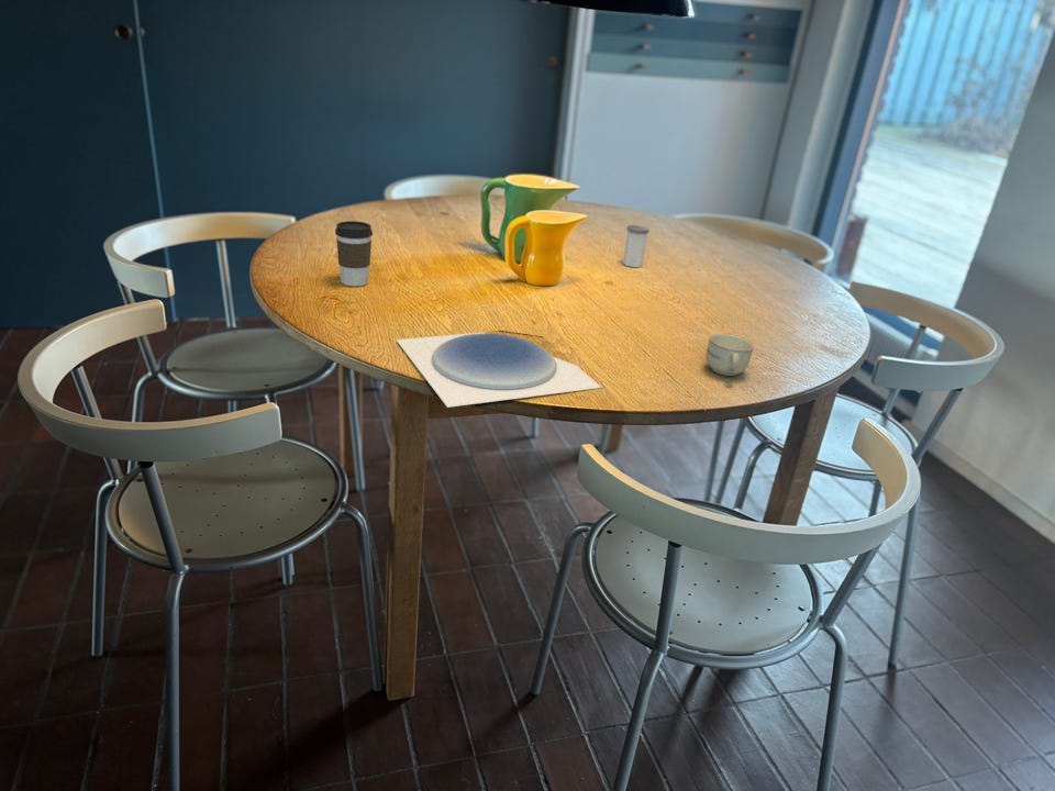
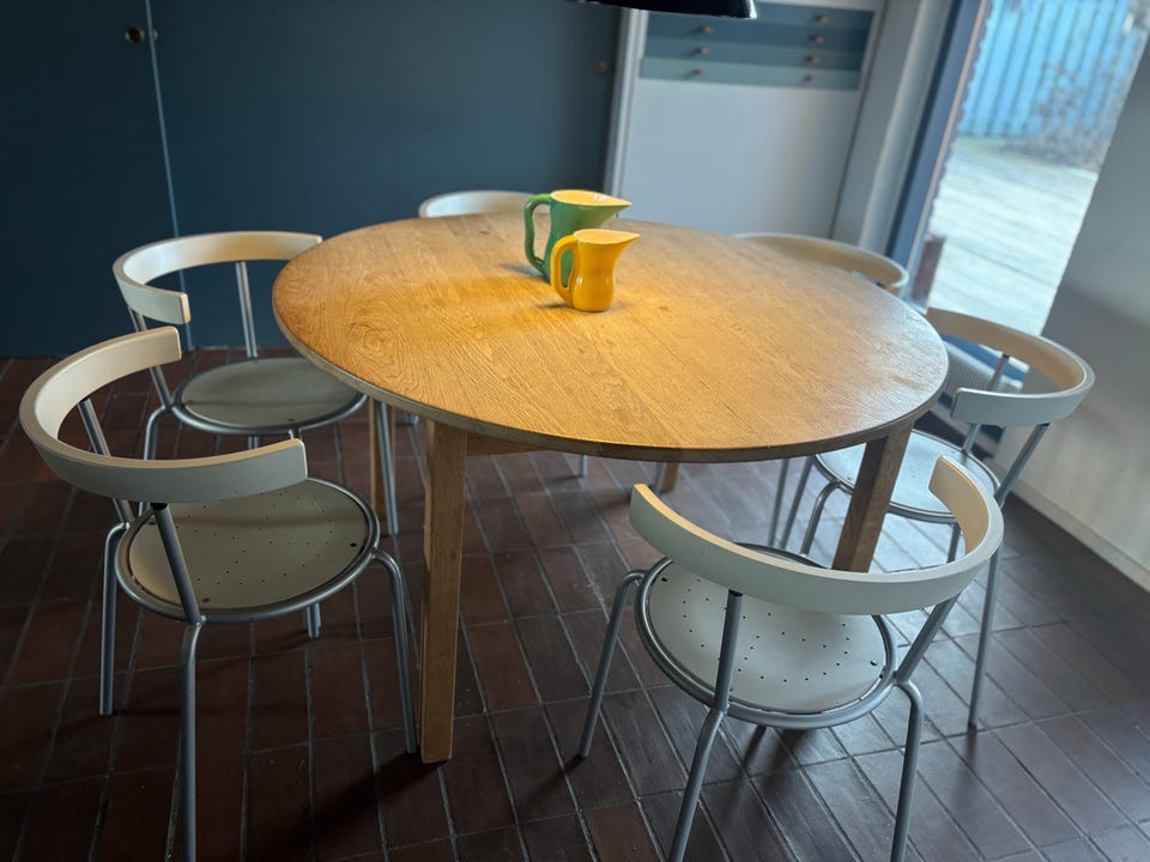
- coffee cup (354, 254)
- plate (496, 355)
- salt shaker (635, 246)
- cup (728, 358)
